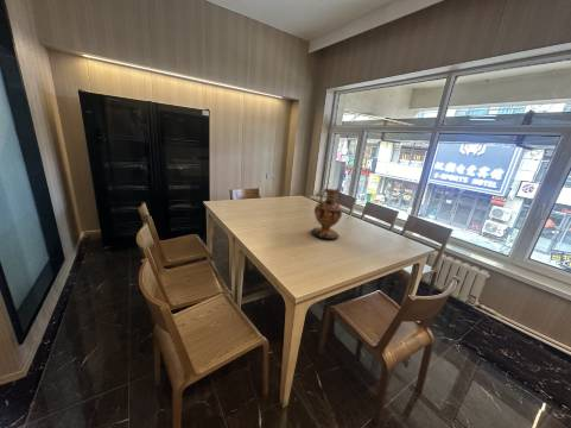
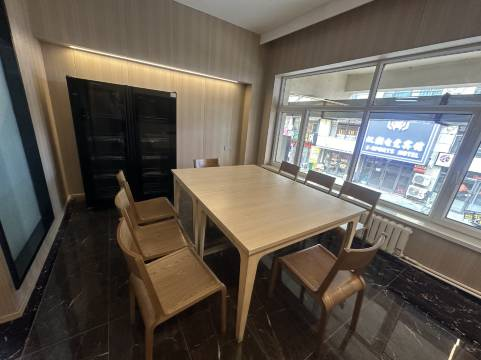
- vase (328, 212)
